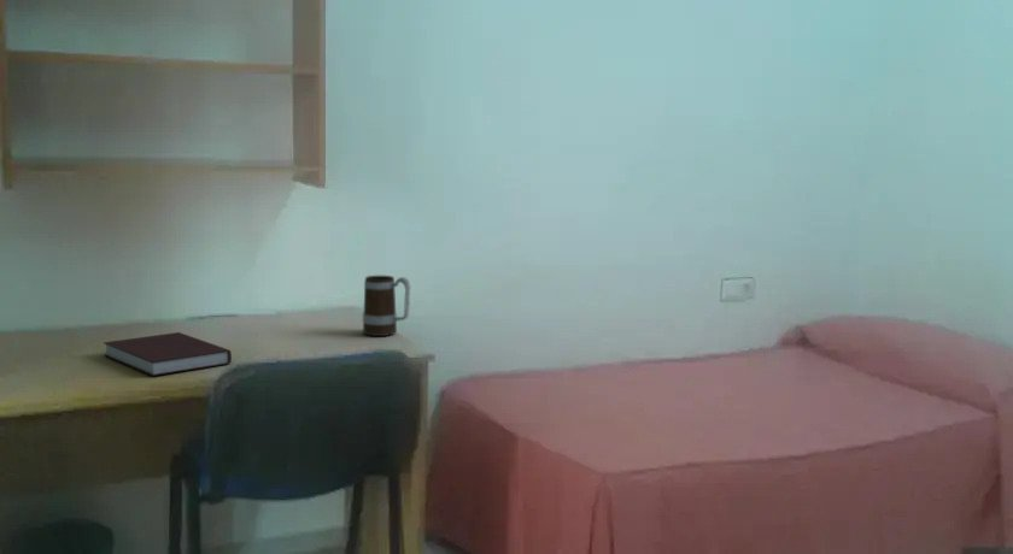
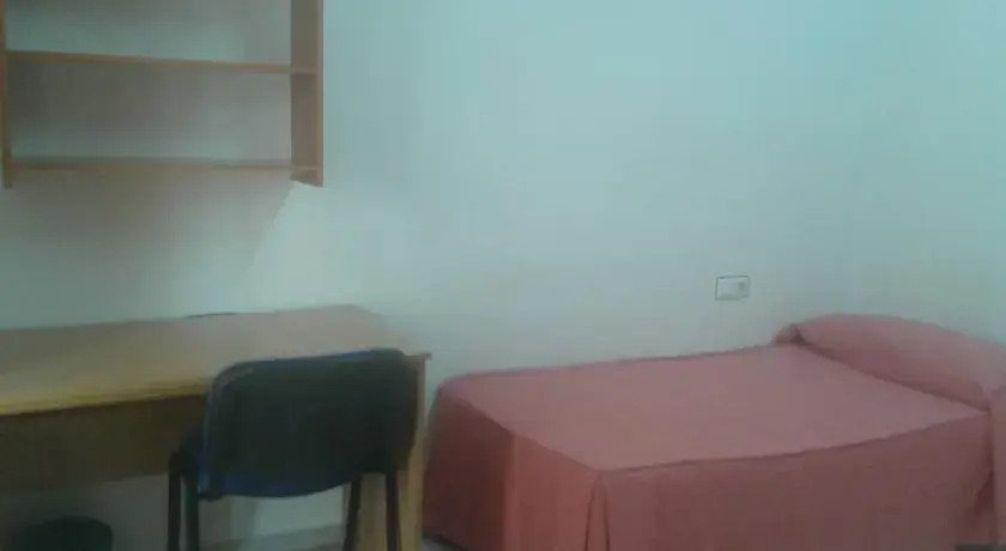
- notebook (166, 352)
- mug (386, 305)
